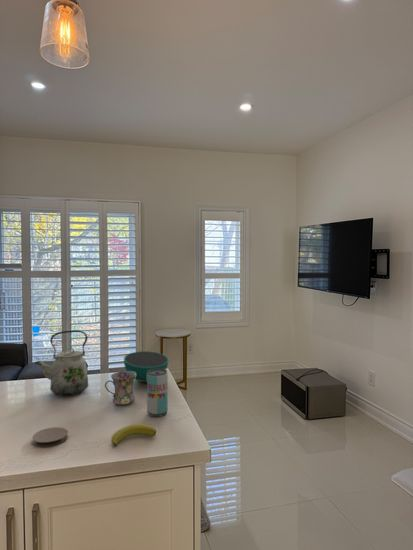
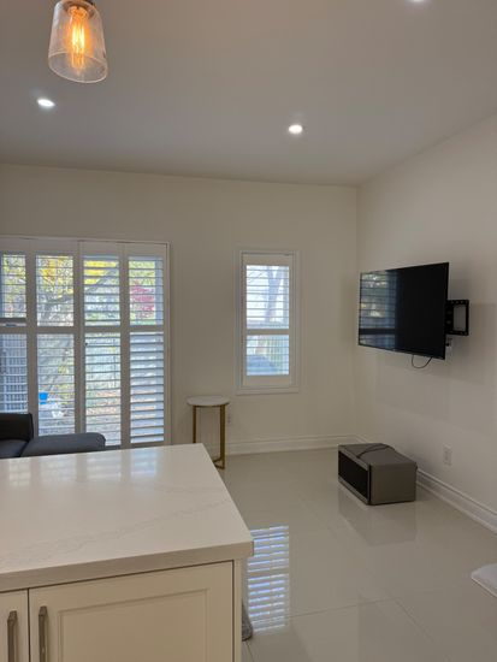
- beverage can (157, 392)
- coaster (50, 436)
- kettle (62, 362)
- banana (132, 433)
- bowl (146, 368)
- mug (120, 388)
